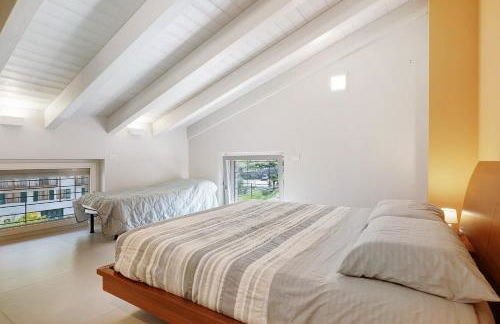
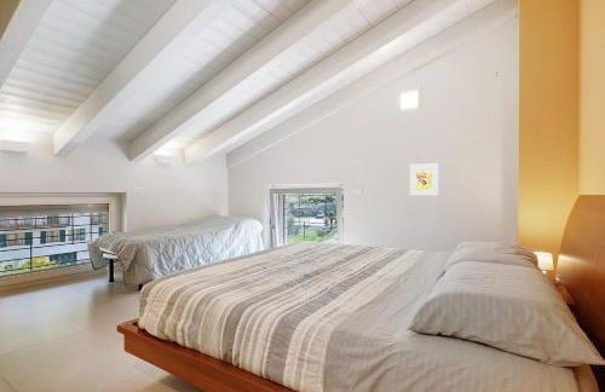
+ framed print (424, 179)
